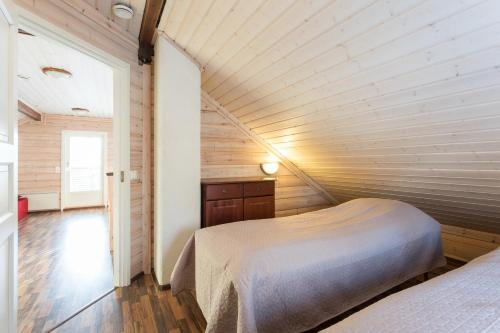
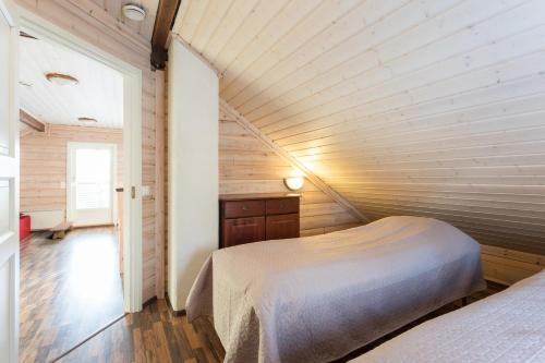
+ bench (63, 229)
